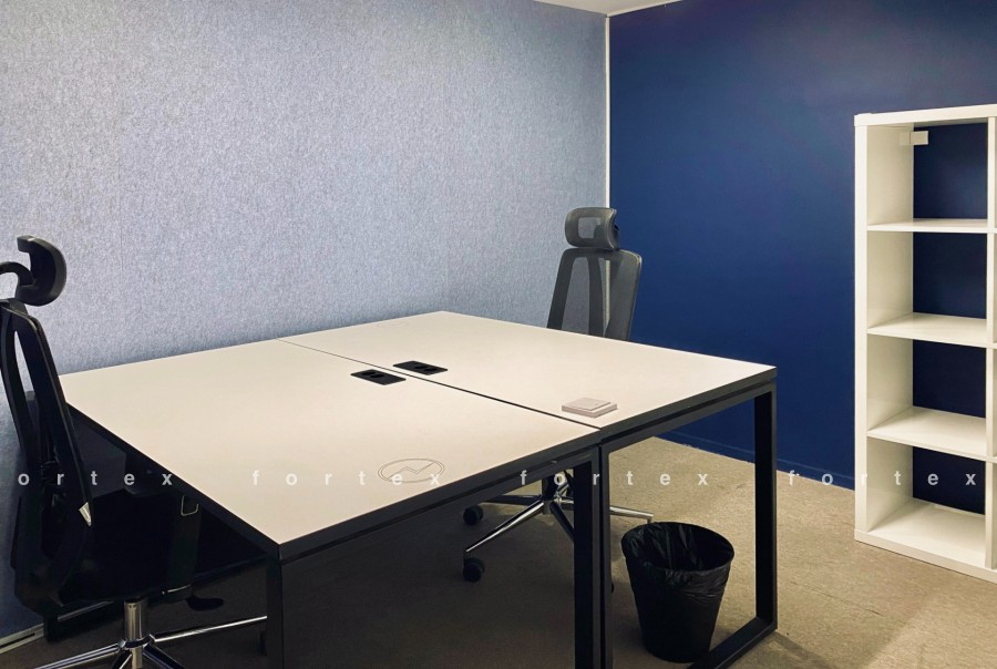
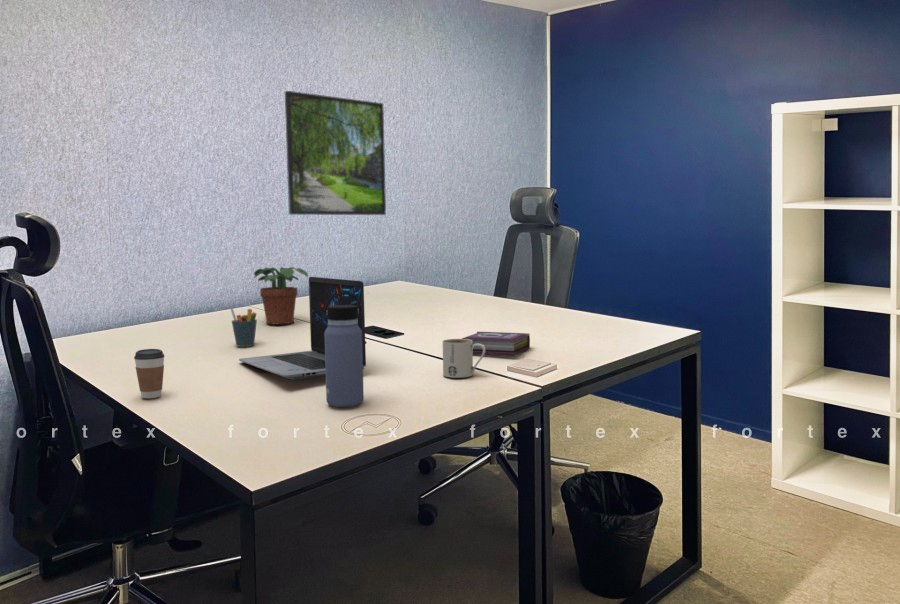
+ pen holder (244, 326)
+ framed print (338, 156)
+ book (495, 342)
+ water bottle (343, 347)
+ coffee cup (150, 373)
+ laptop (310, 324)
+ mug (464, 358)
+ potted plant (281, 295)
